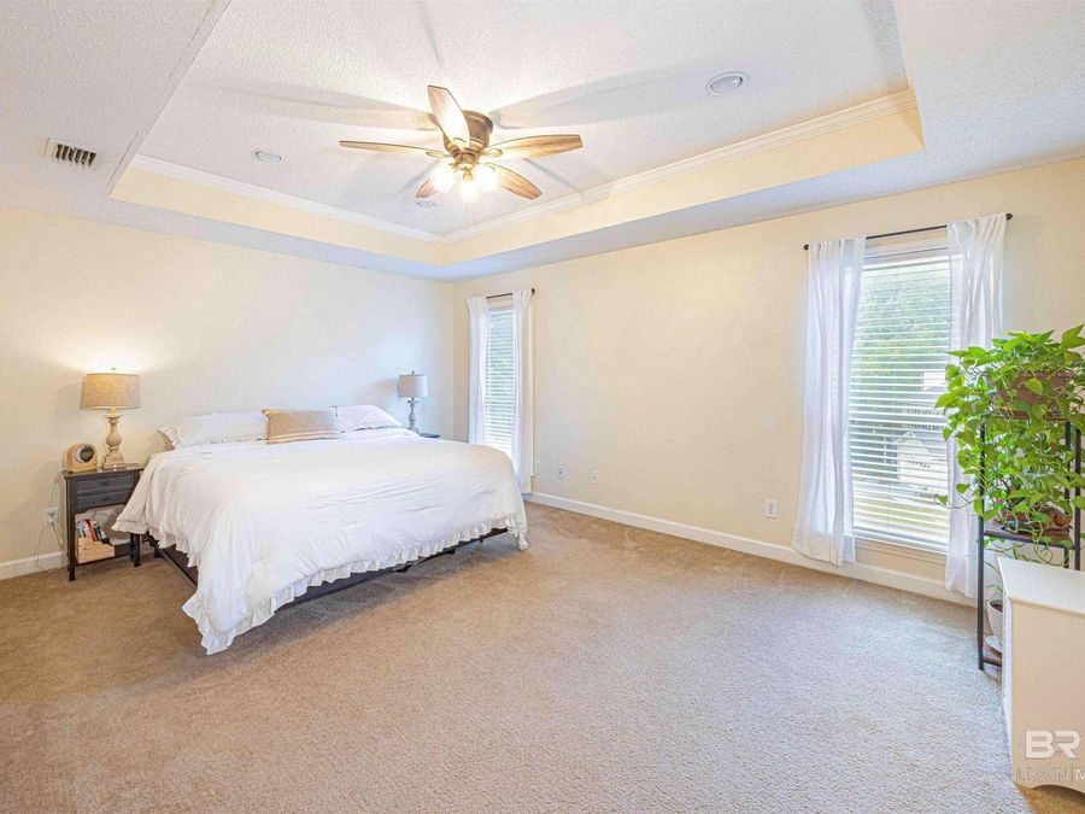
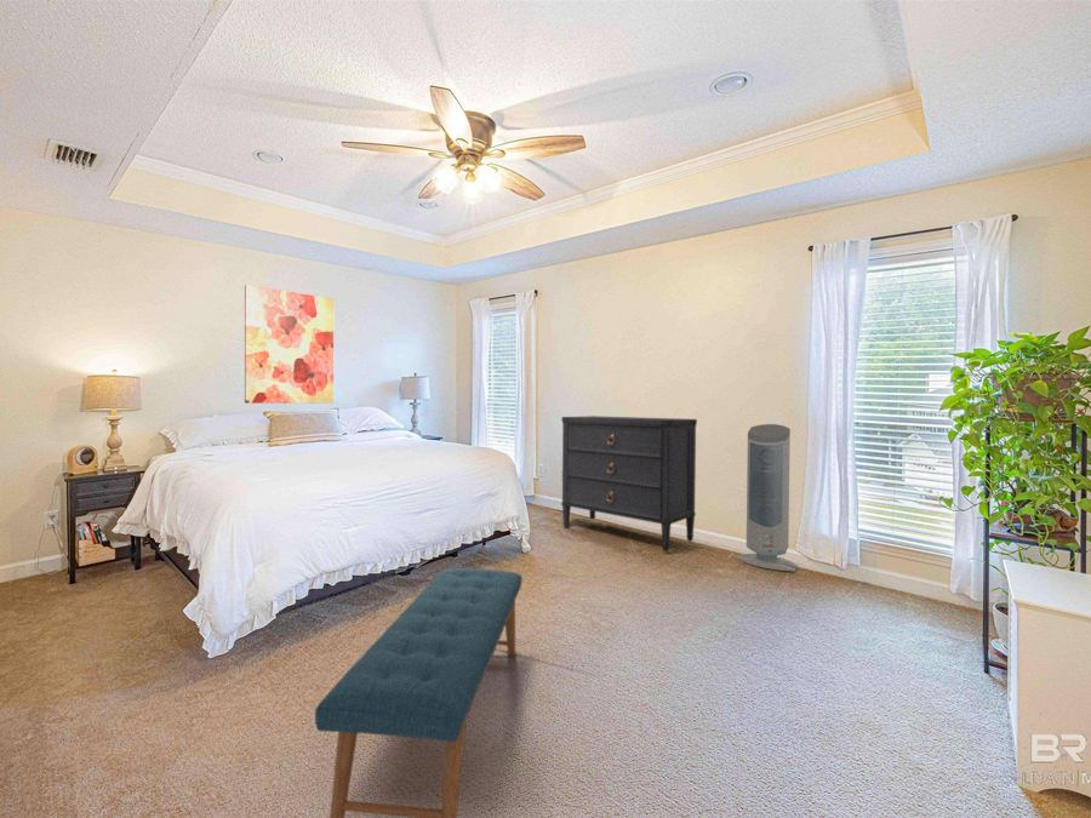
+ bench (446, 668)
+ wall art (291, 348)
+ air purifier (767, 493)
+ dresser (624, 475)
